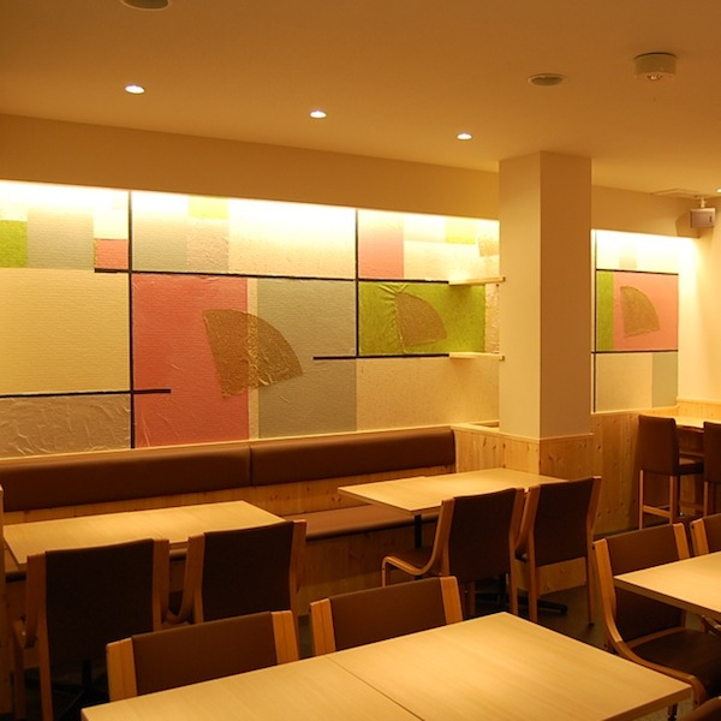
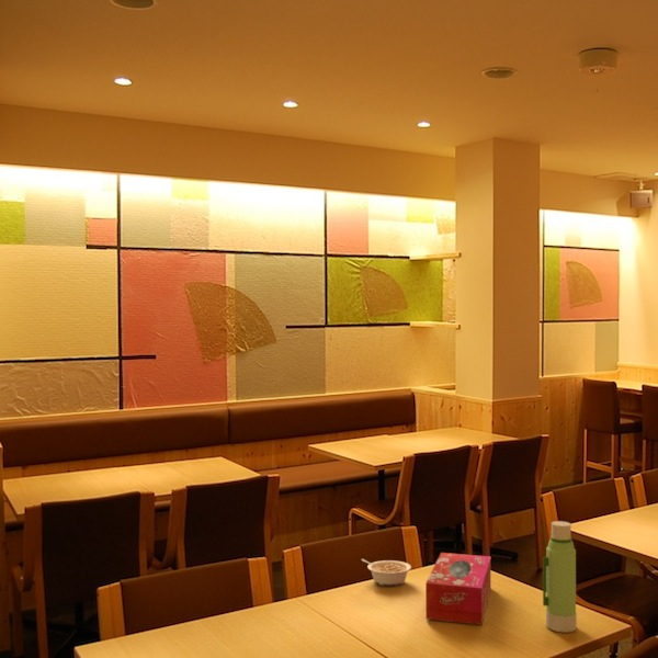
+ tissue box (460, 586)
+ water bottle (559, 575)
+ legume (387, 572)
